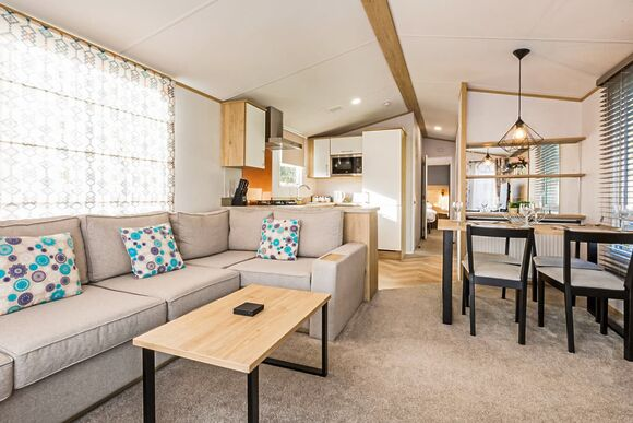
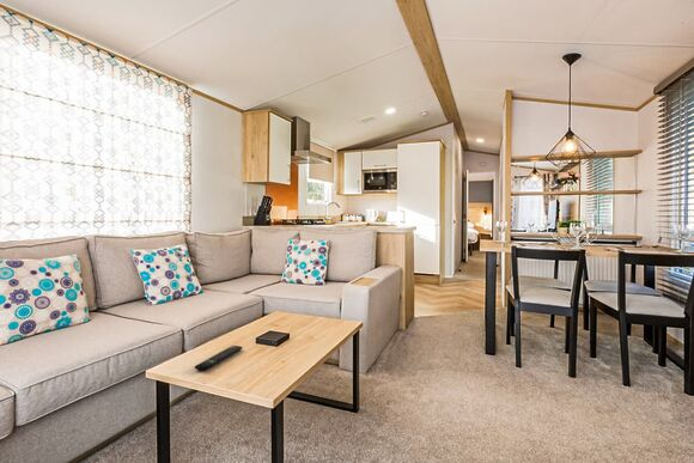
+ remote control (220, 357)
